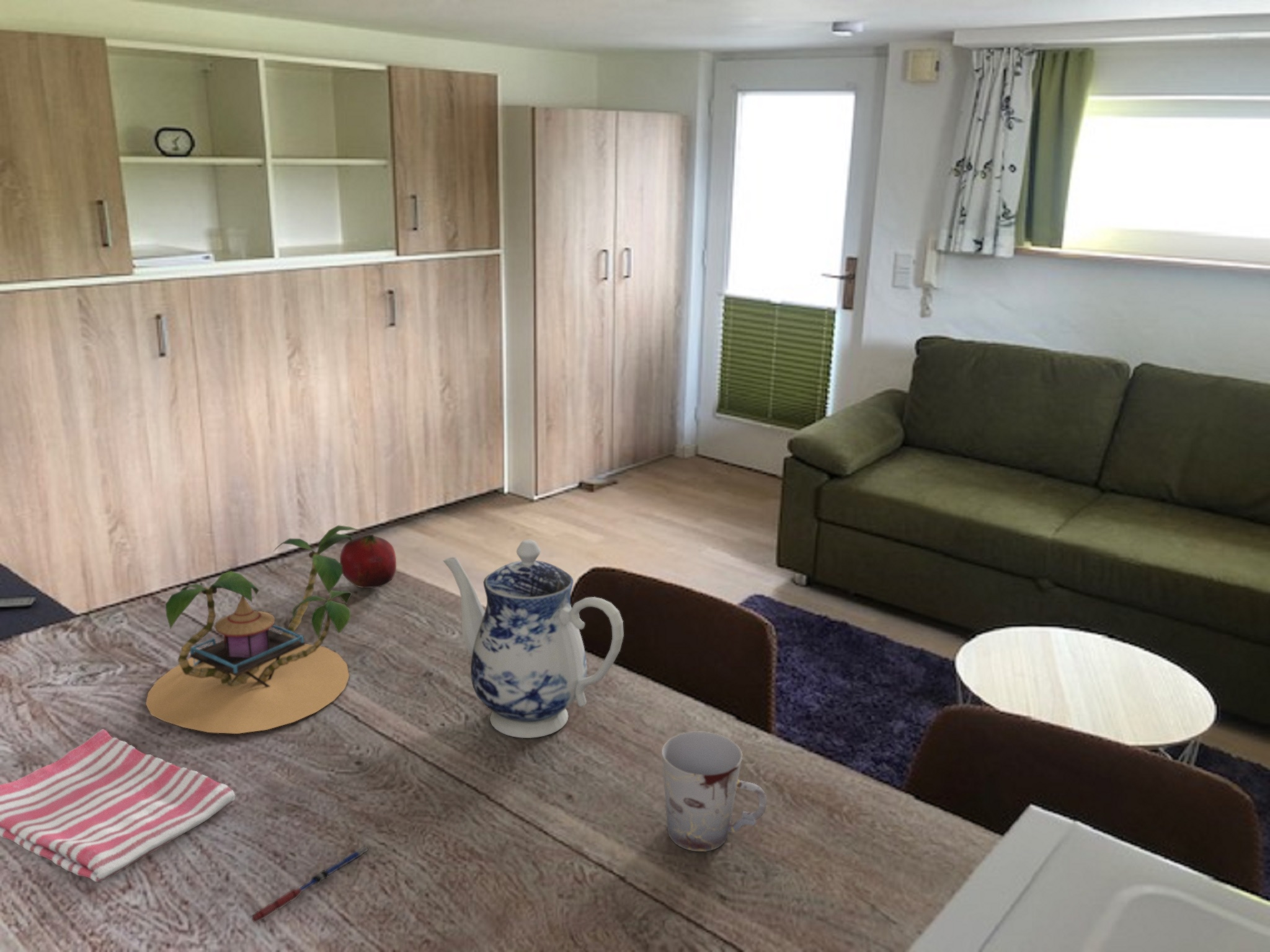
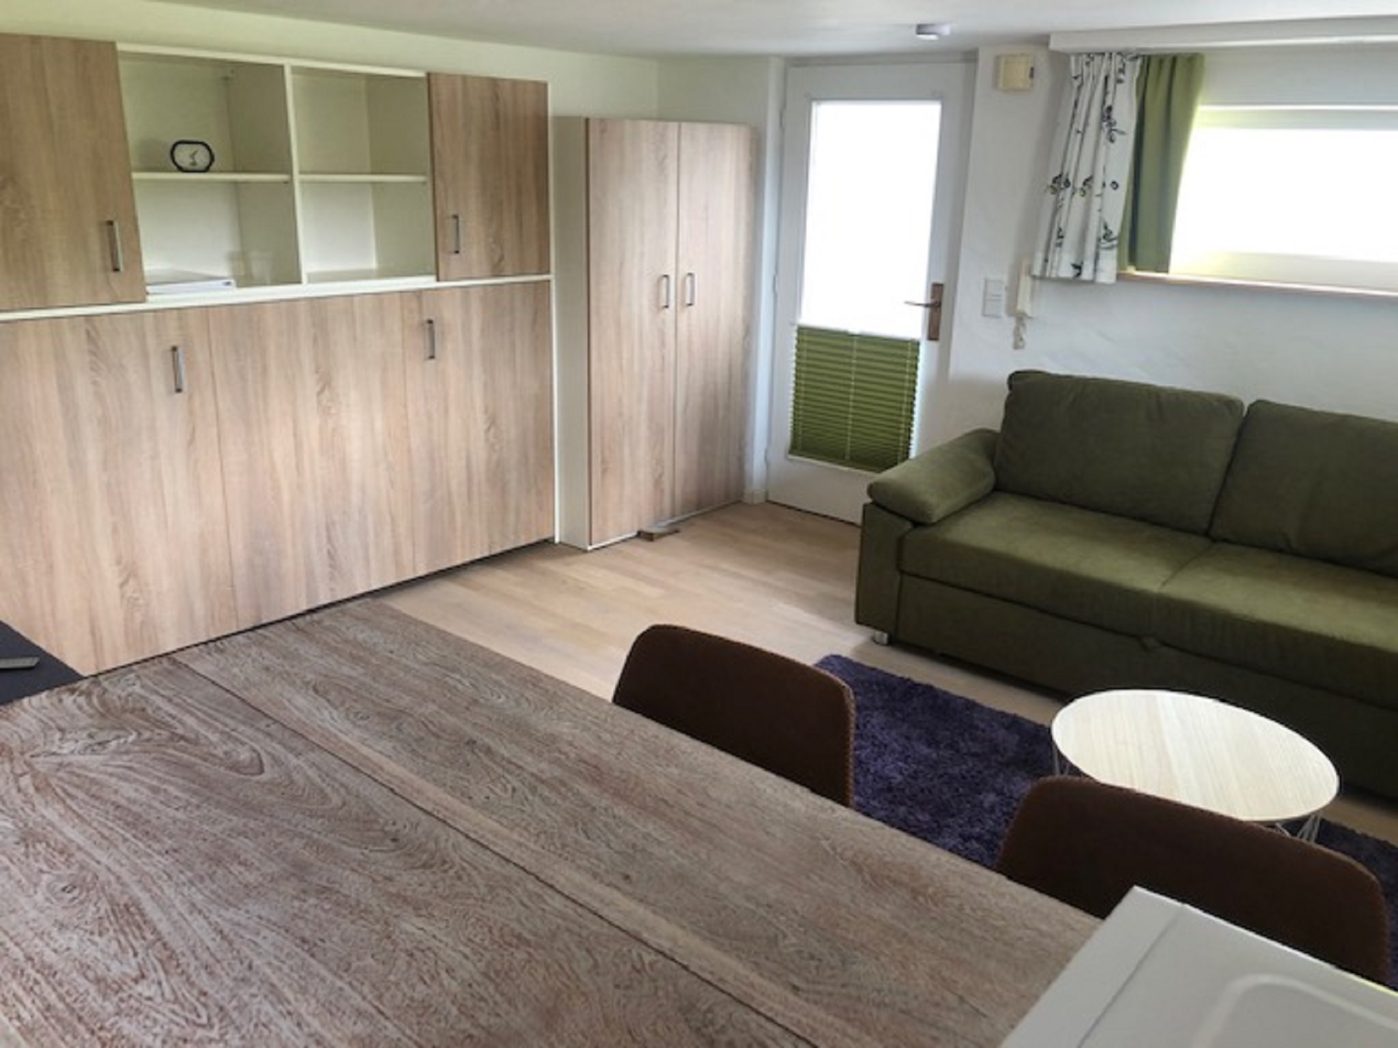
- pen (313, 880)
- cup (714, 798)
- plant (274, 618)
- dish towel (102, 800)
- fruit (369, 558)
- teapot (528, 632)
